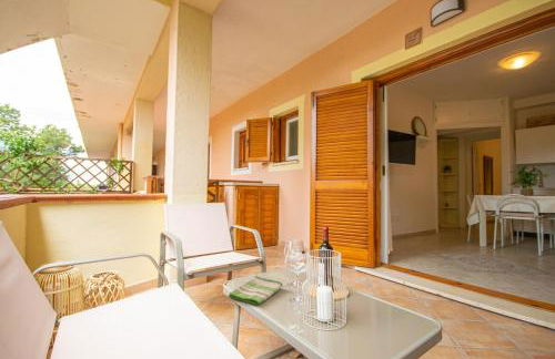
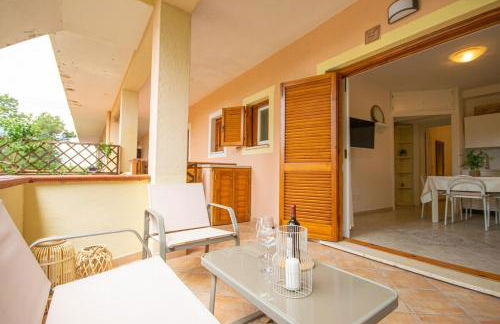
- dish towel (256, 288)
